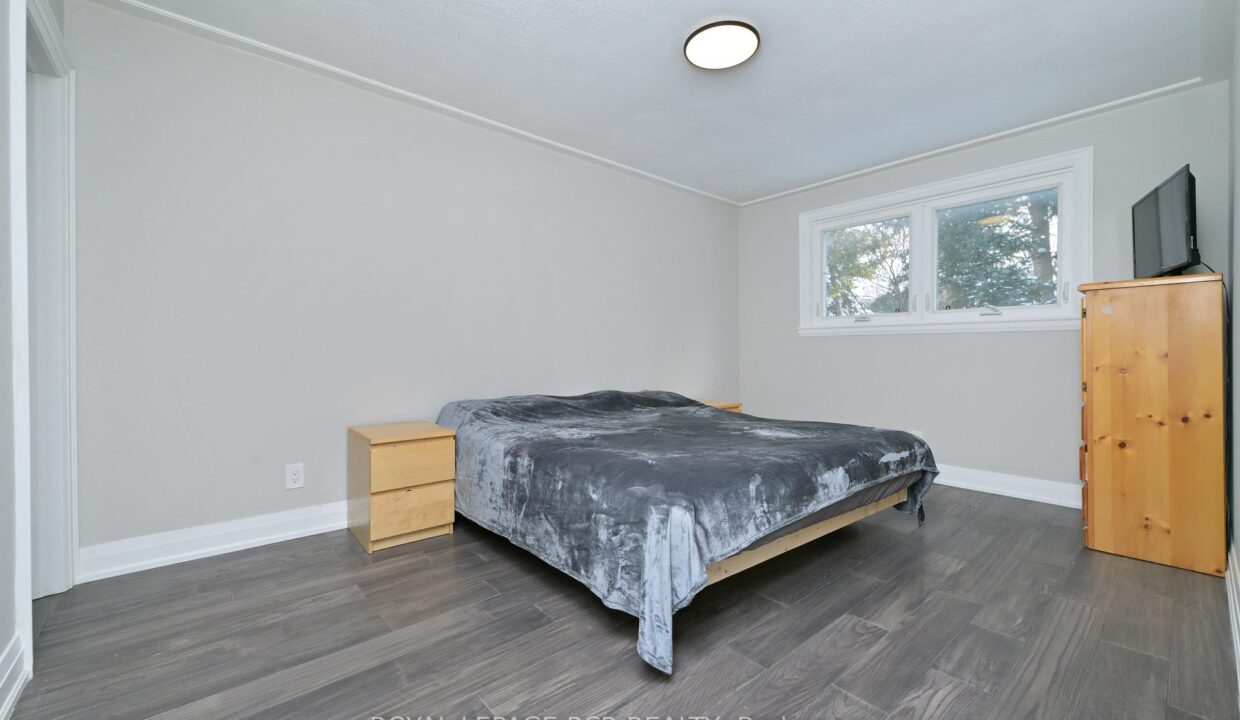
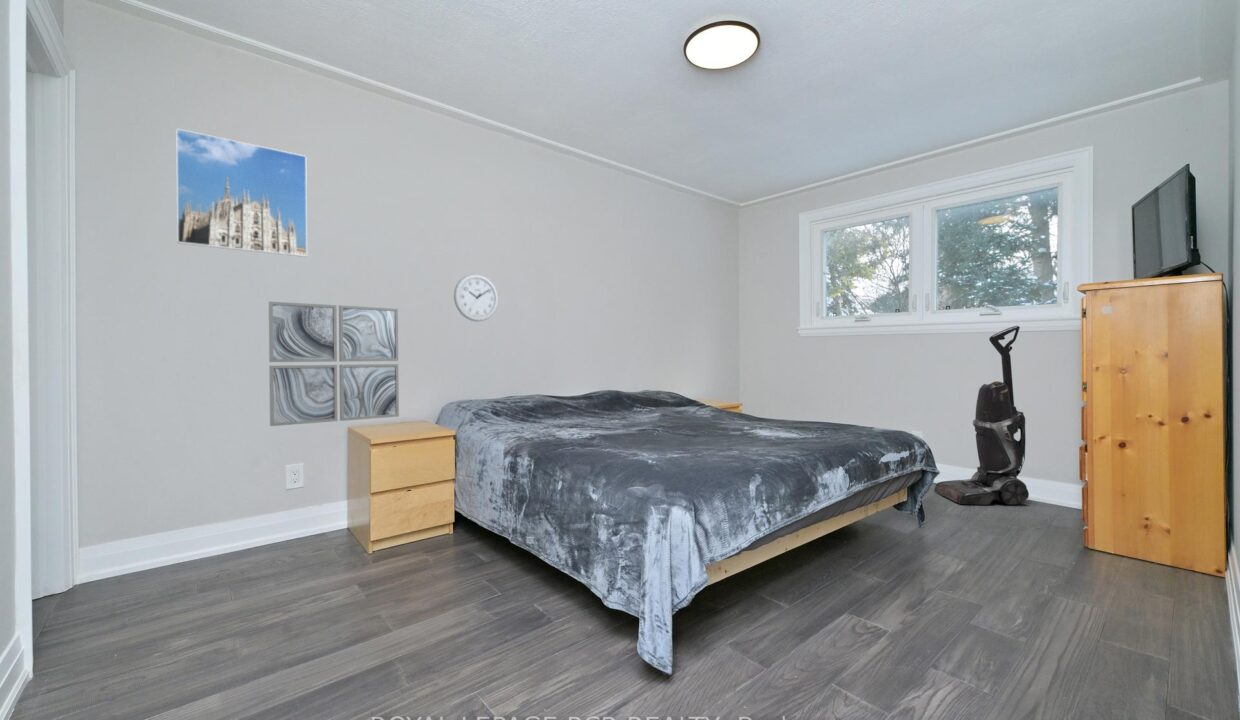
+ wall clock (477, 297)
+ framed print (245, 197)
+ vacuum cleaner (983, 412)
+ wall art (339, 361)
